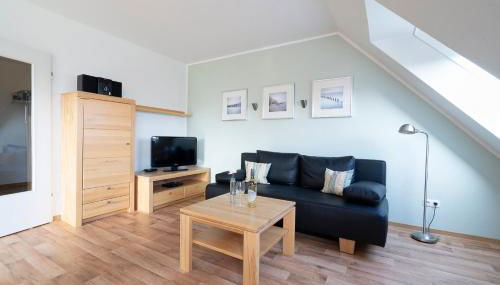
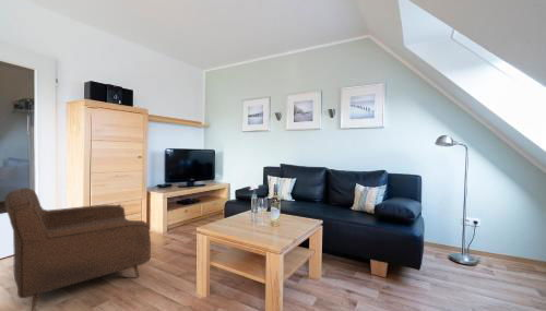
+ armchair (80, 230)
